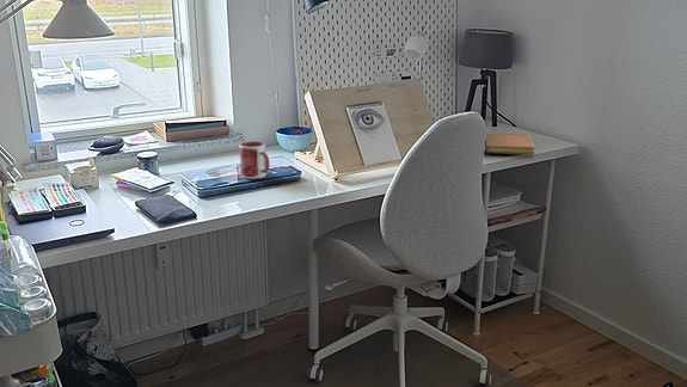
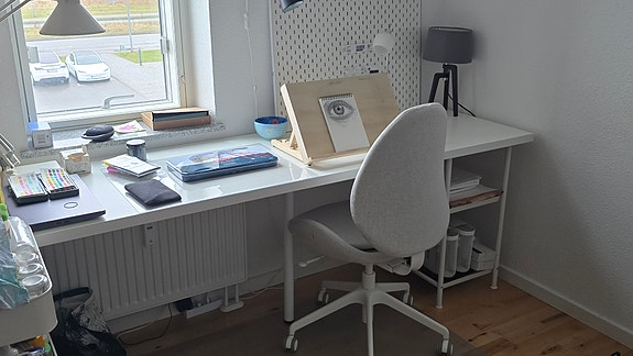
- mug (256, 160)
- notebook (508, 142)
